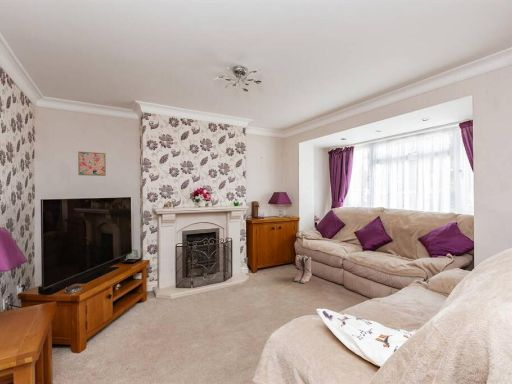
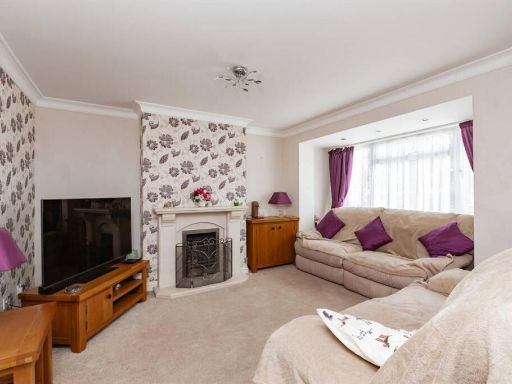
- wall art (92, 164)
- boots (302, 268)
